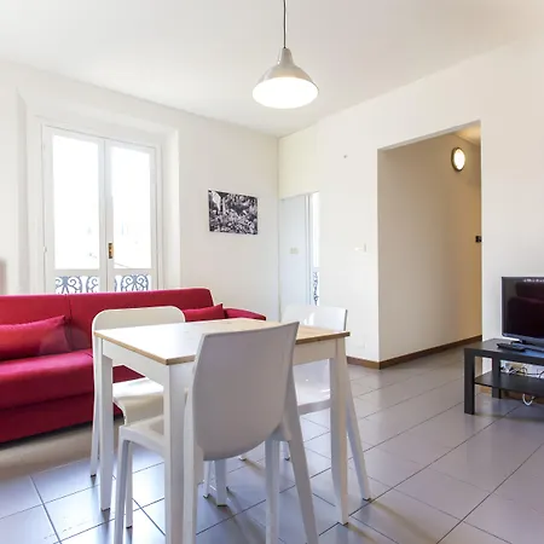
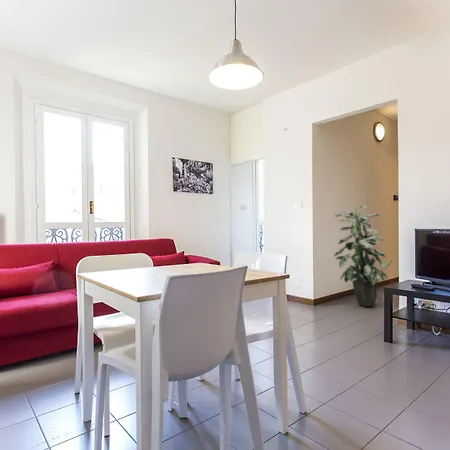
+ indoor plant (360, 255)
